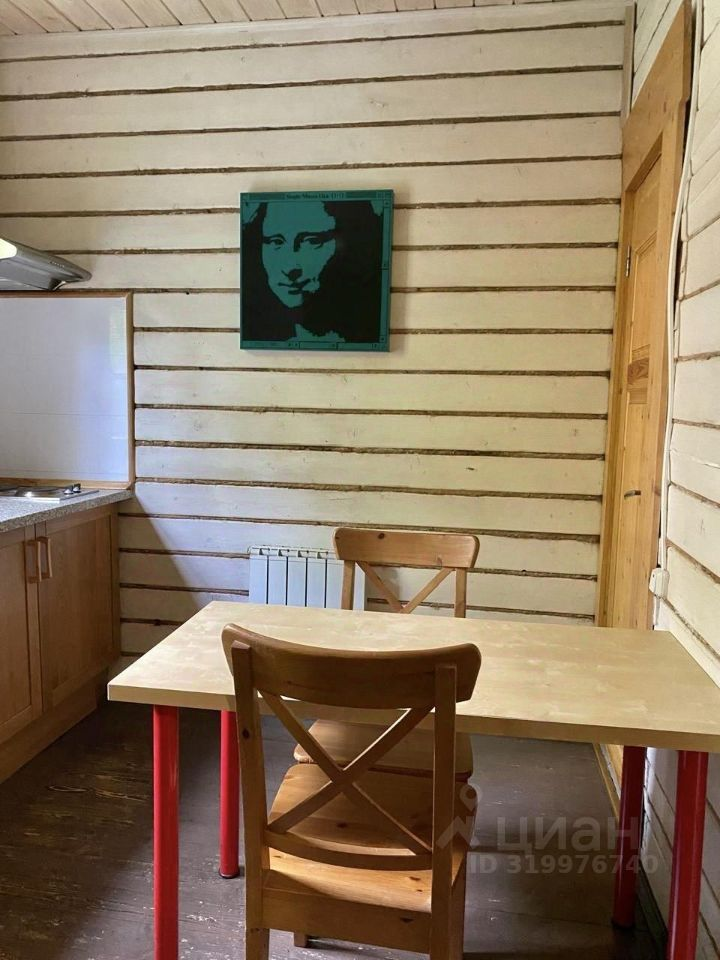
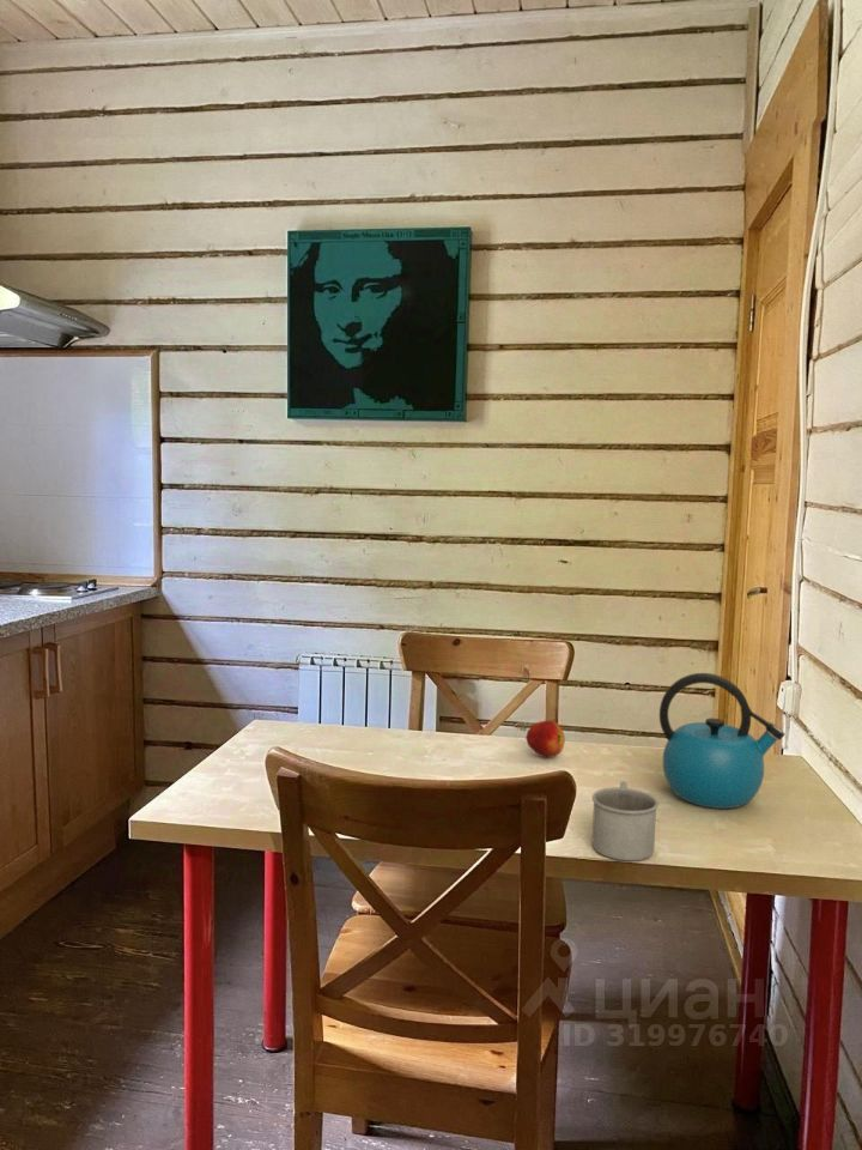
+ mug (623, 819)
+ kettle (720, 737)
+ apple (545, 739)
